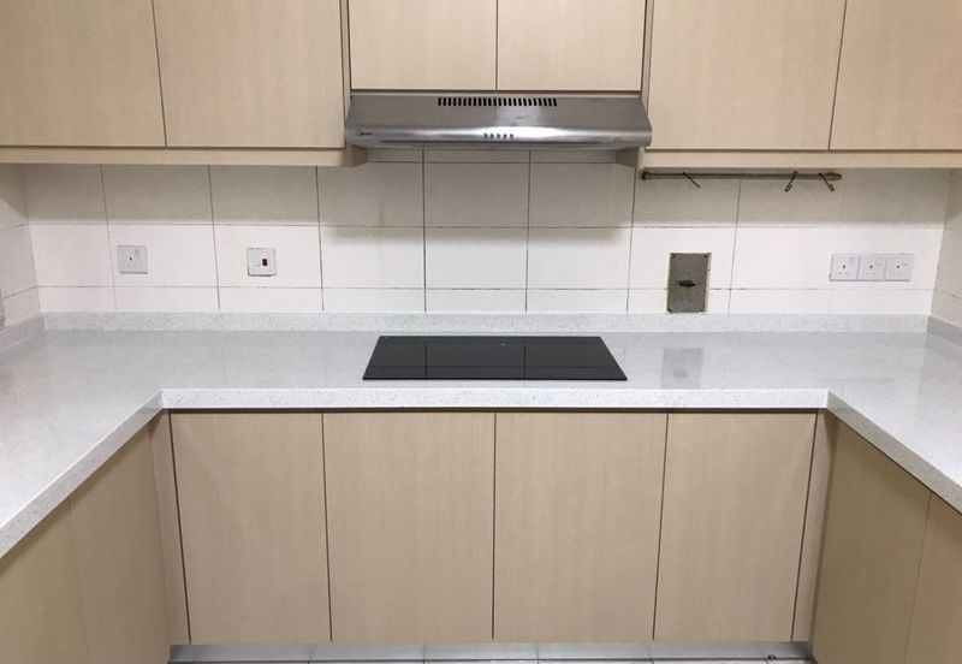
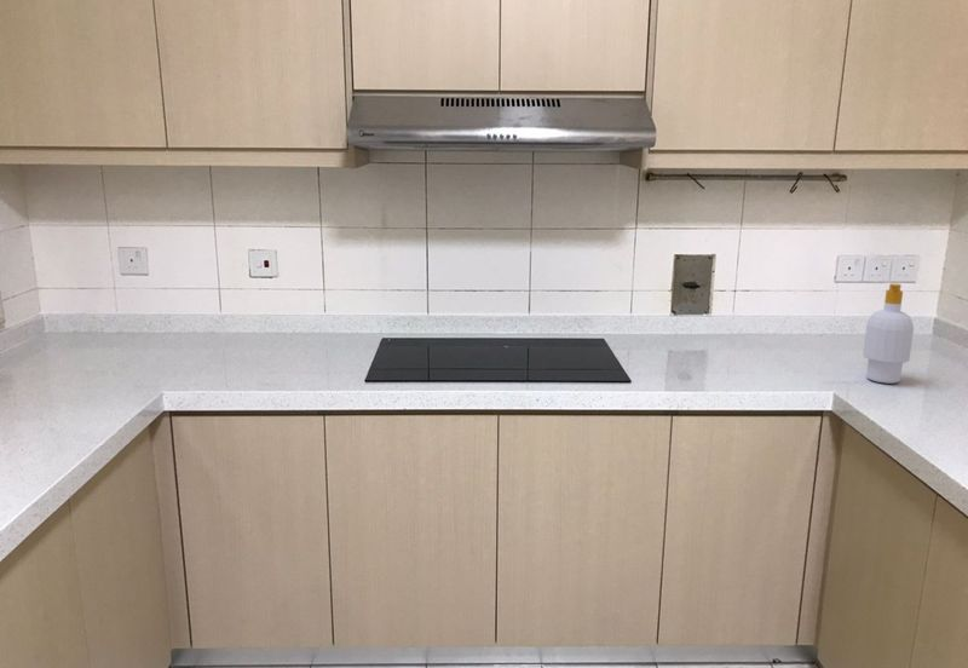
+ soap bottle (888, 333)
